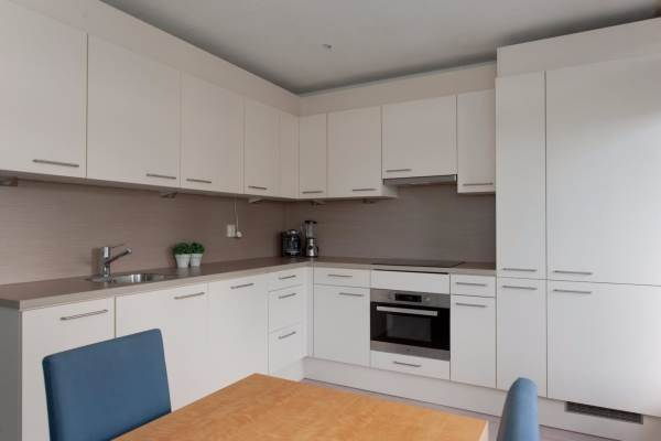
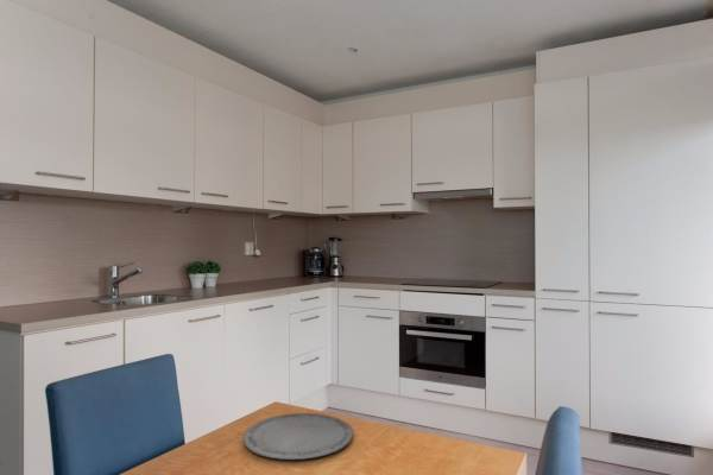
+ plate (298, 436)
